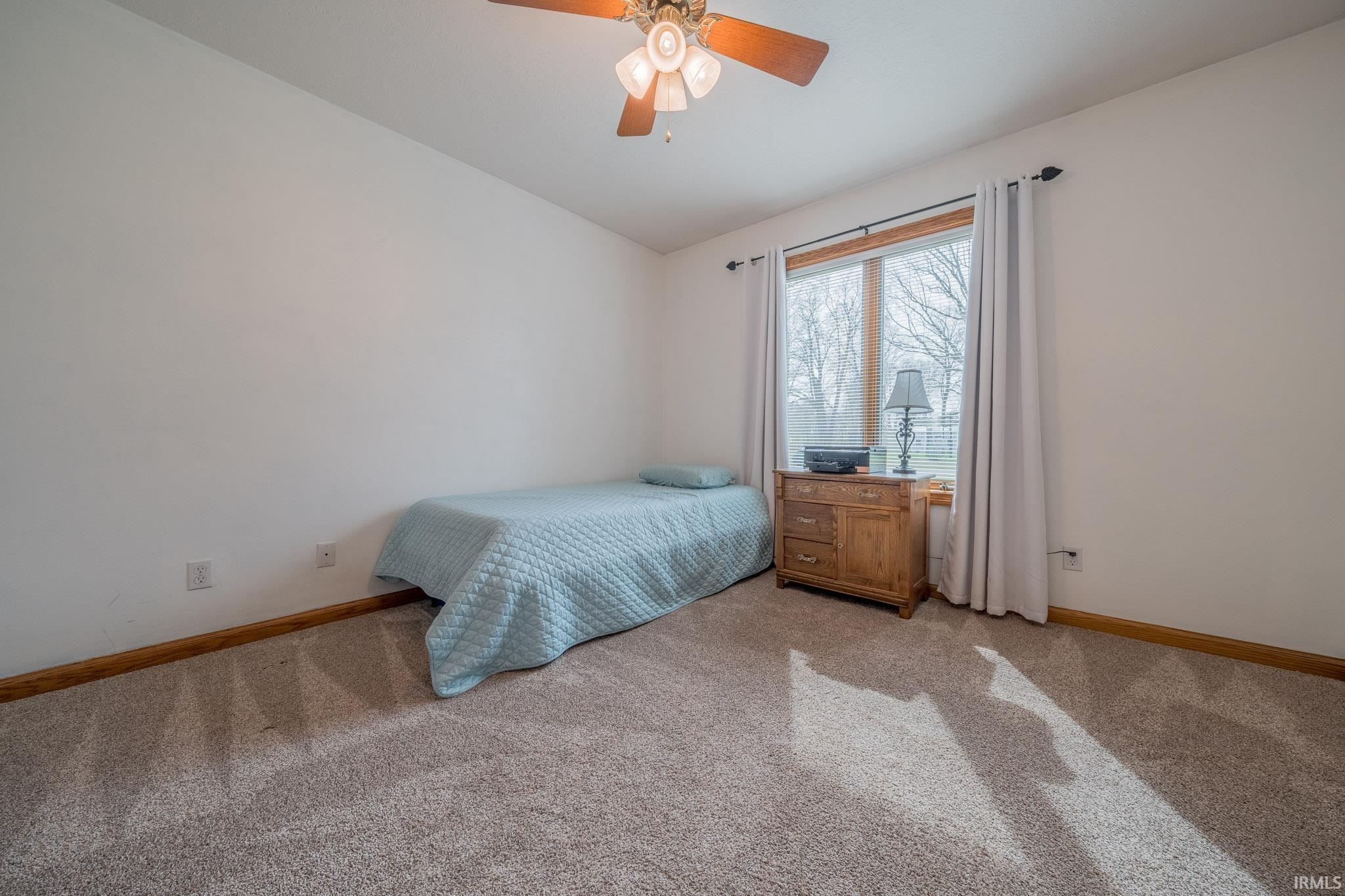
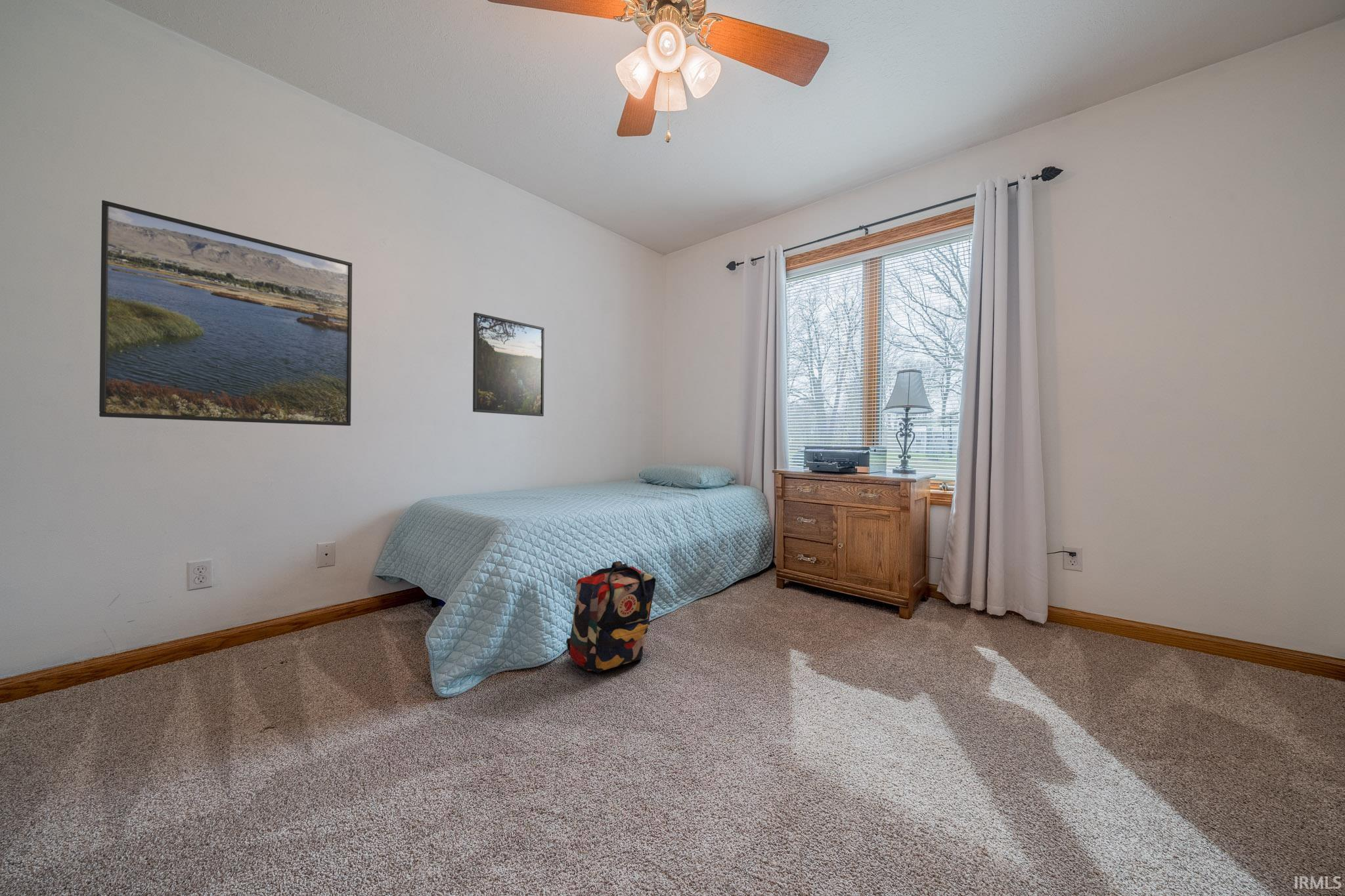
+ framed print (510, 367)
+ backpack (609, 610)
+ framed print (243, 329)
